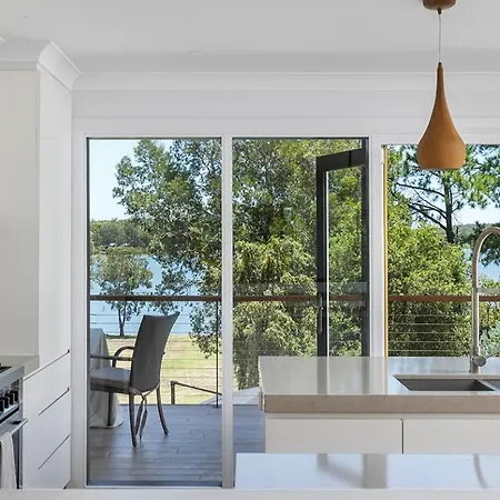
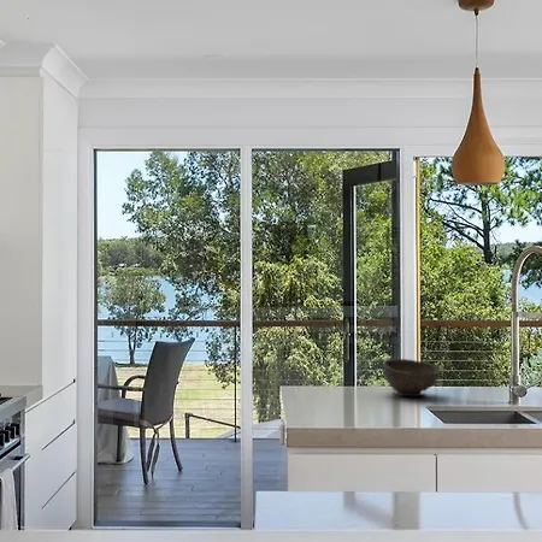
+ bowl (410, 377)
